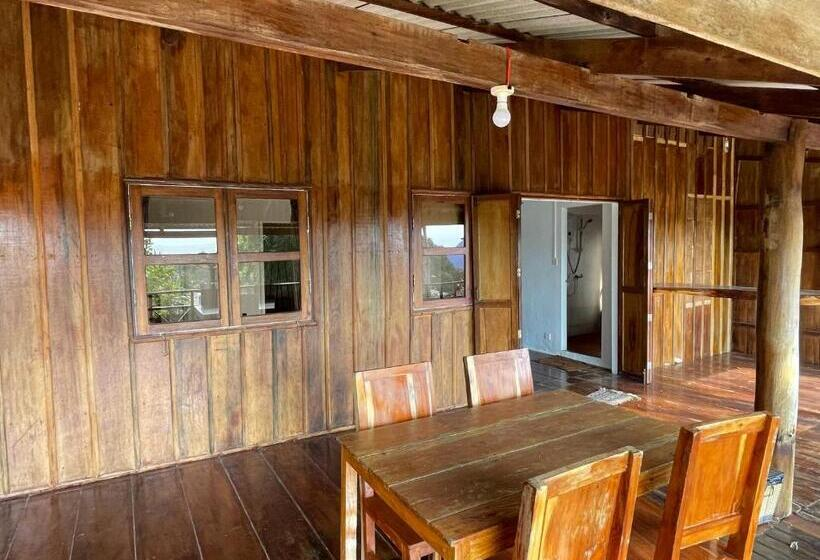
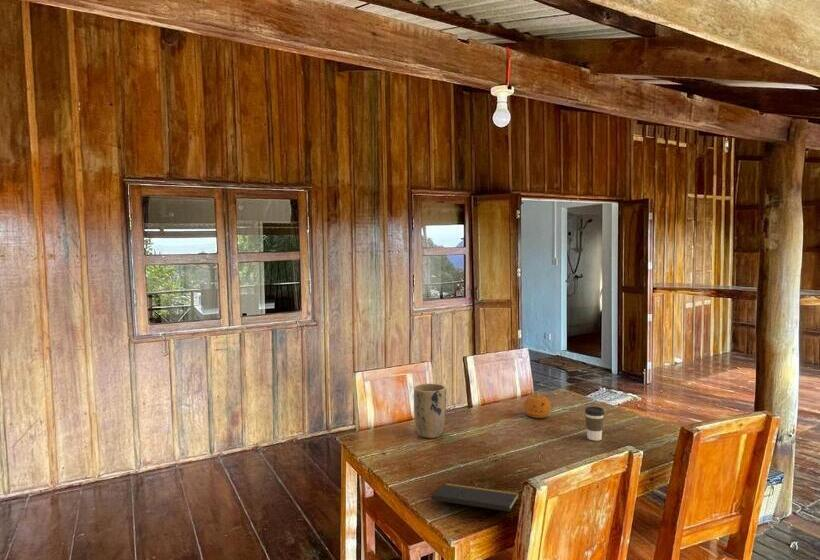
+ fruit (537, 403)
+ notepad (476, 496)
+ plant pot (430, 410)
+ coffee cup (594, 423)
